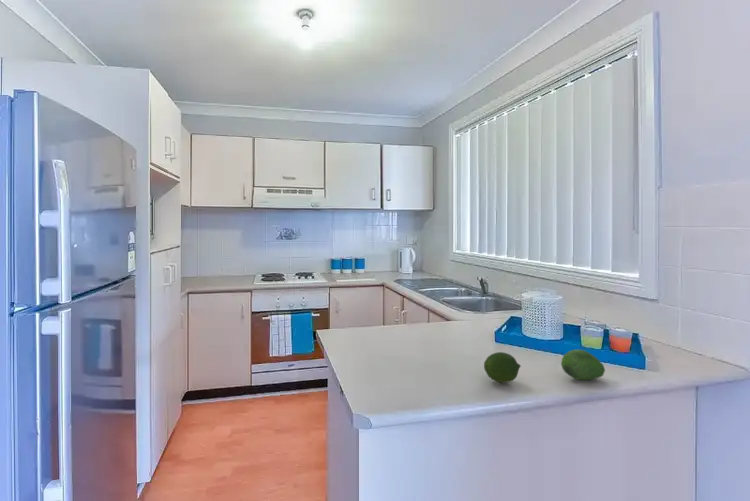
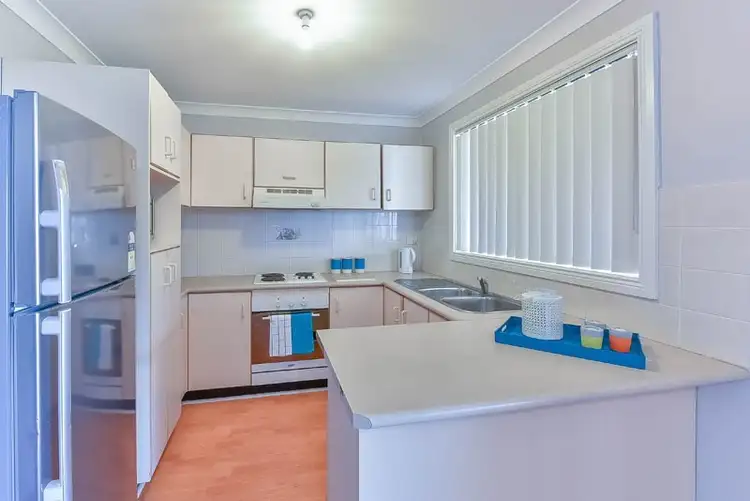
- fruit (583, 364)
- fruit (501, 367)
